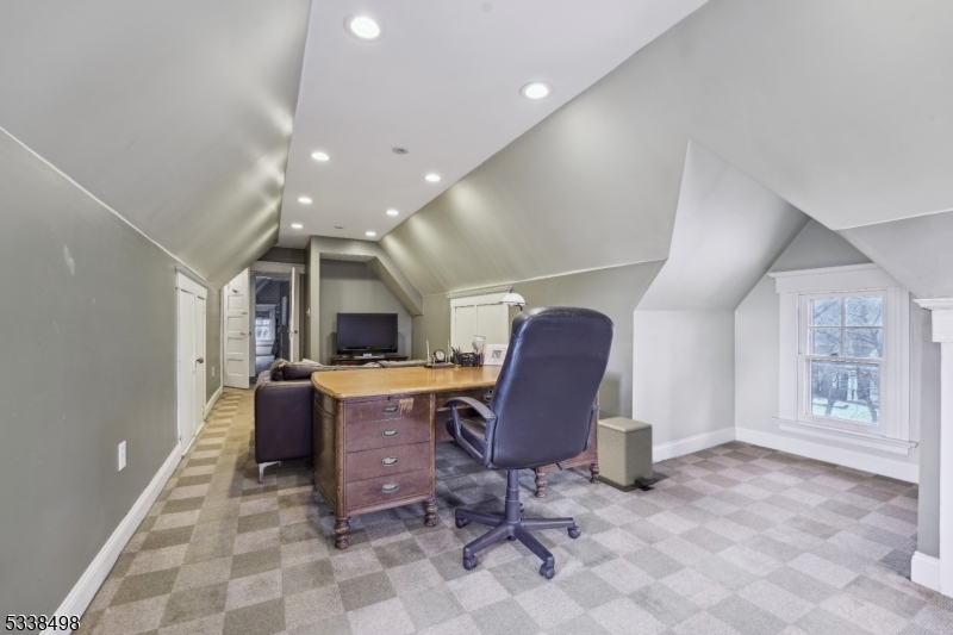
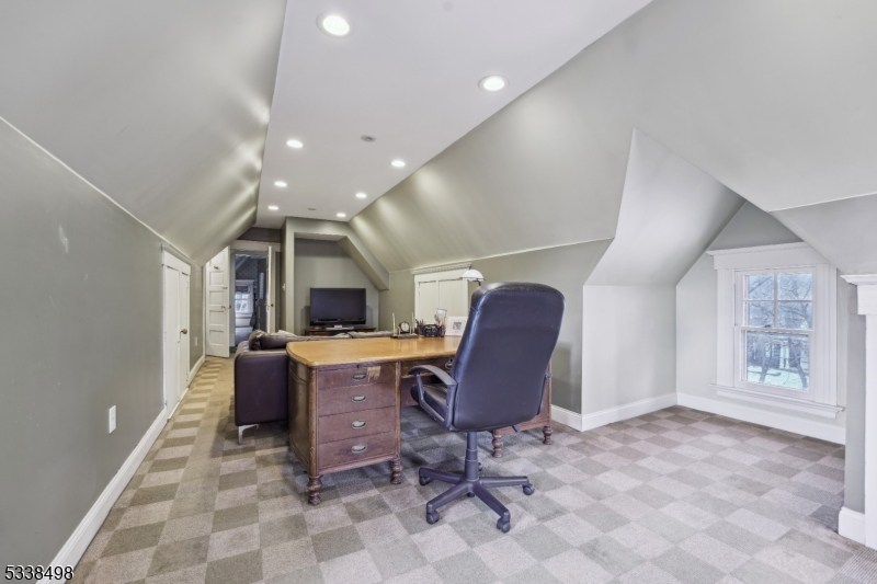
- trash can (625, 452)
